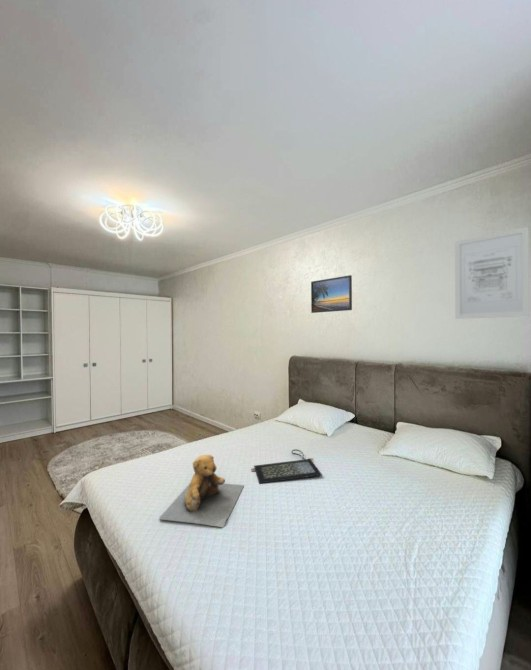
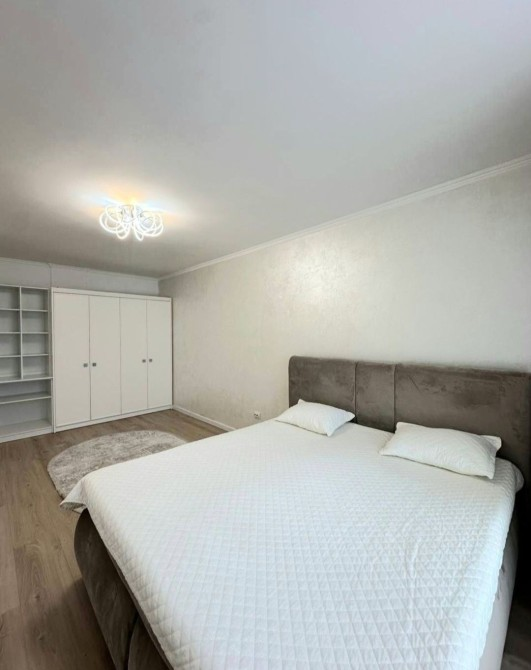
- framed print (330, 295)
- teddy bear (205, 479)
- wall art (489, 276)
- clutch bag (289, 468)
